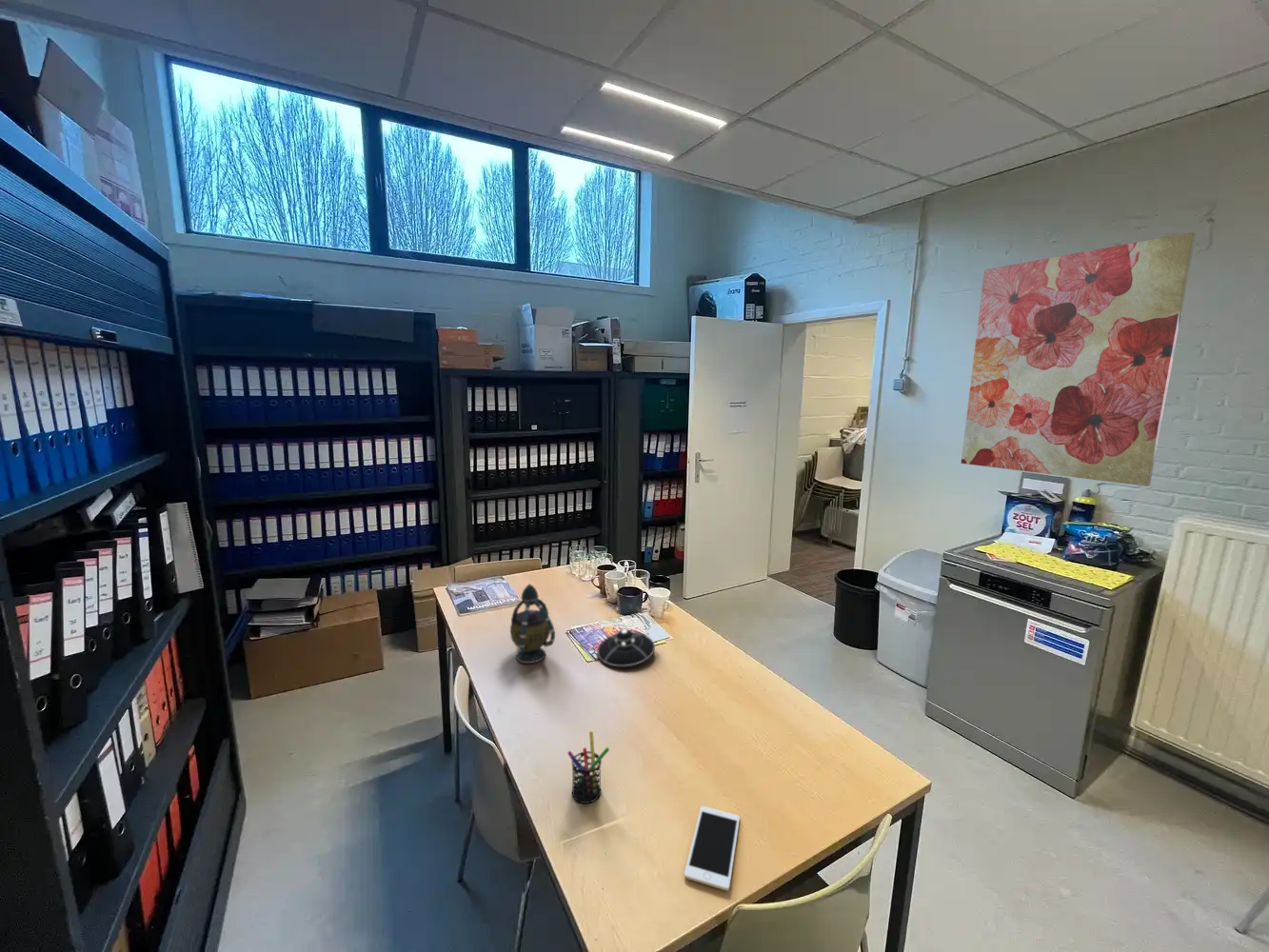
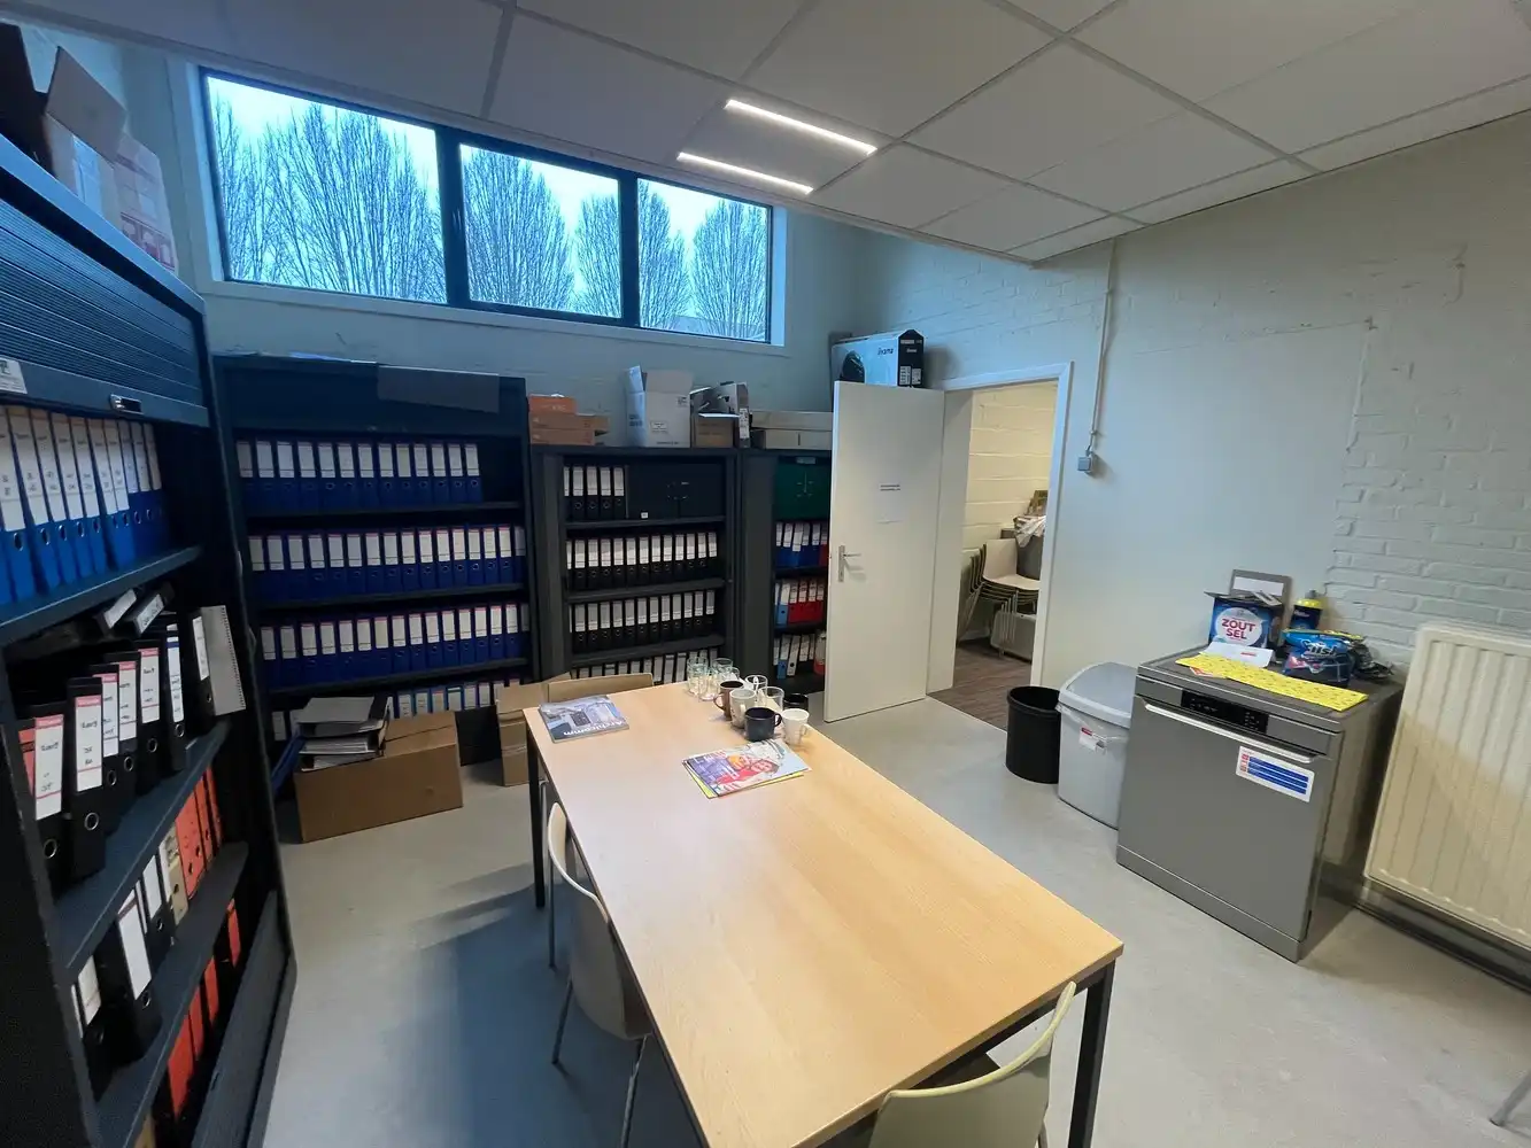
- wall art (1059, 367)
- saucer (625, 641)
- teapot (526, 615)
- pen holder (589, 767)
- cell phone (713, 844)
